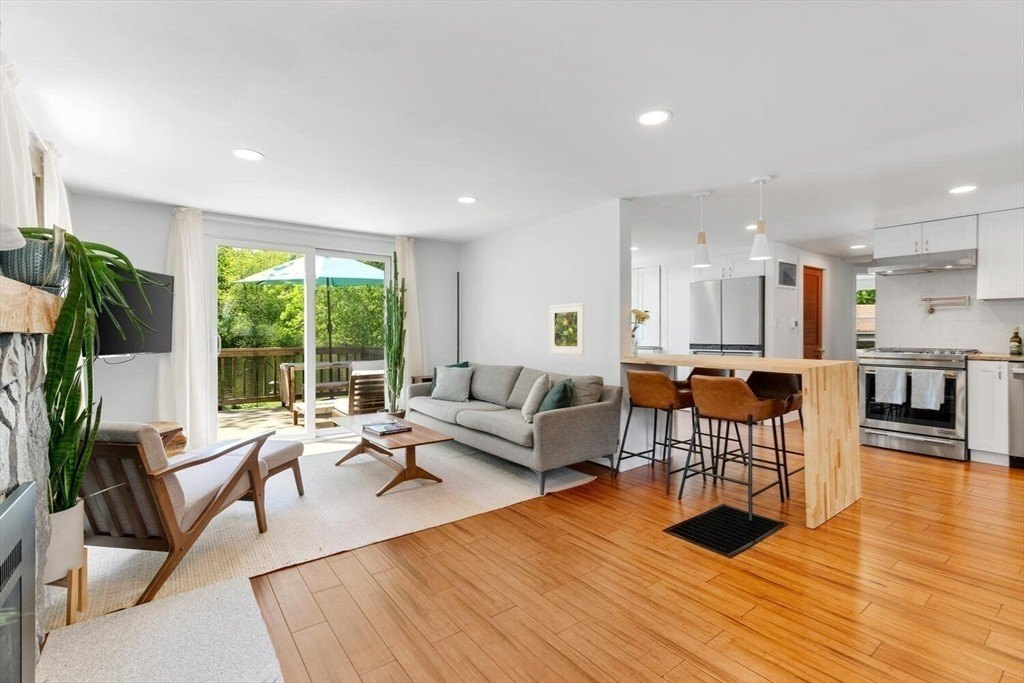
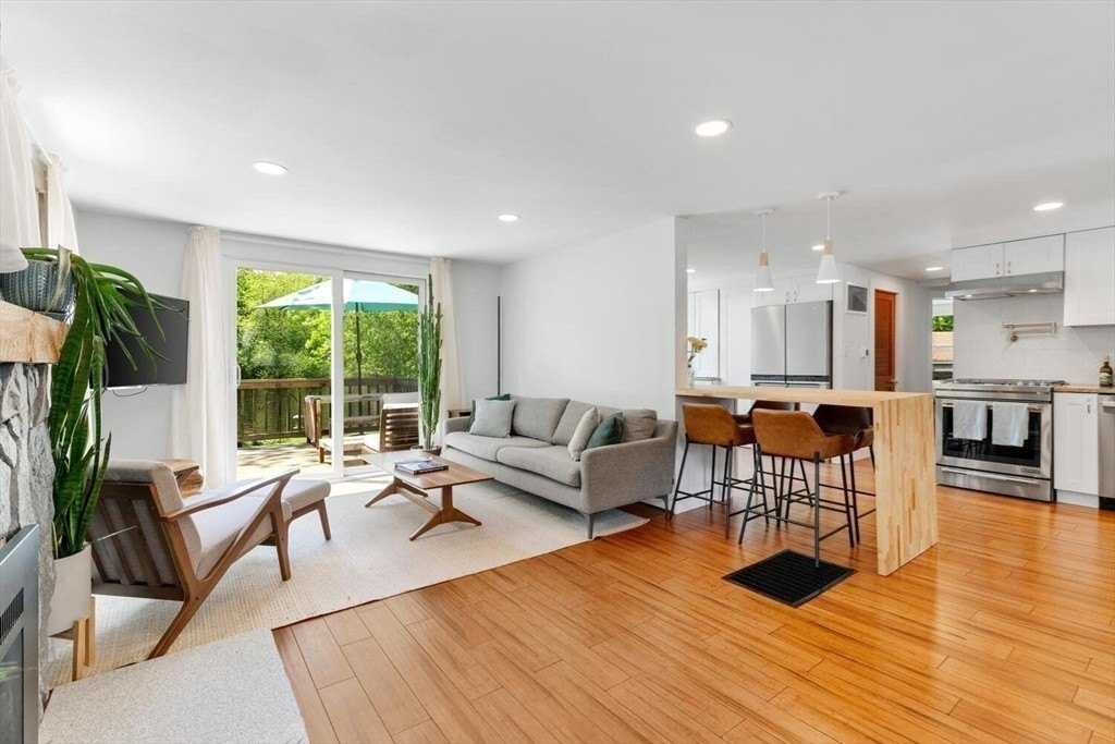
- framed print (566, 329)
